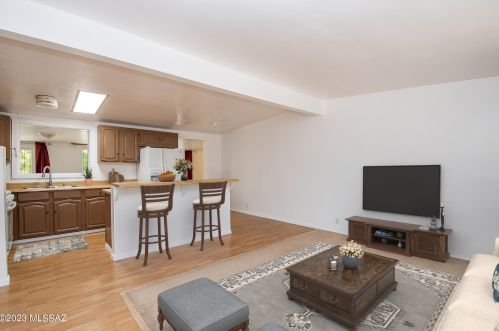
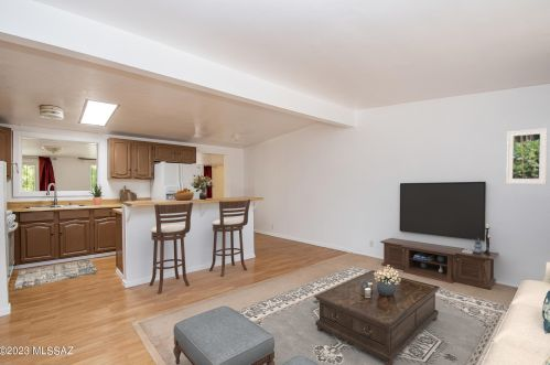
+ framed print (526, 157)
